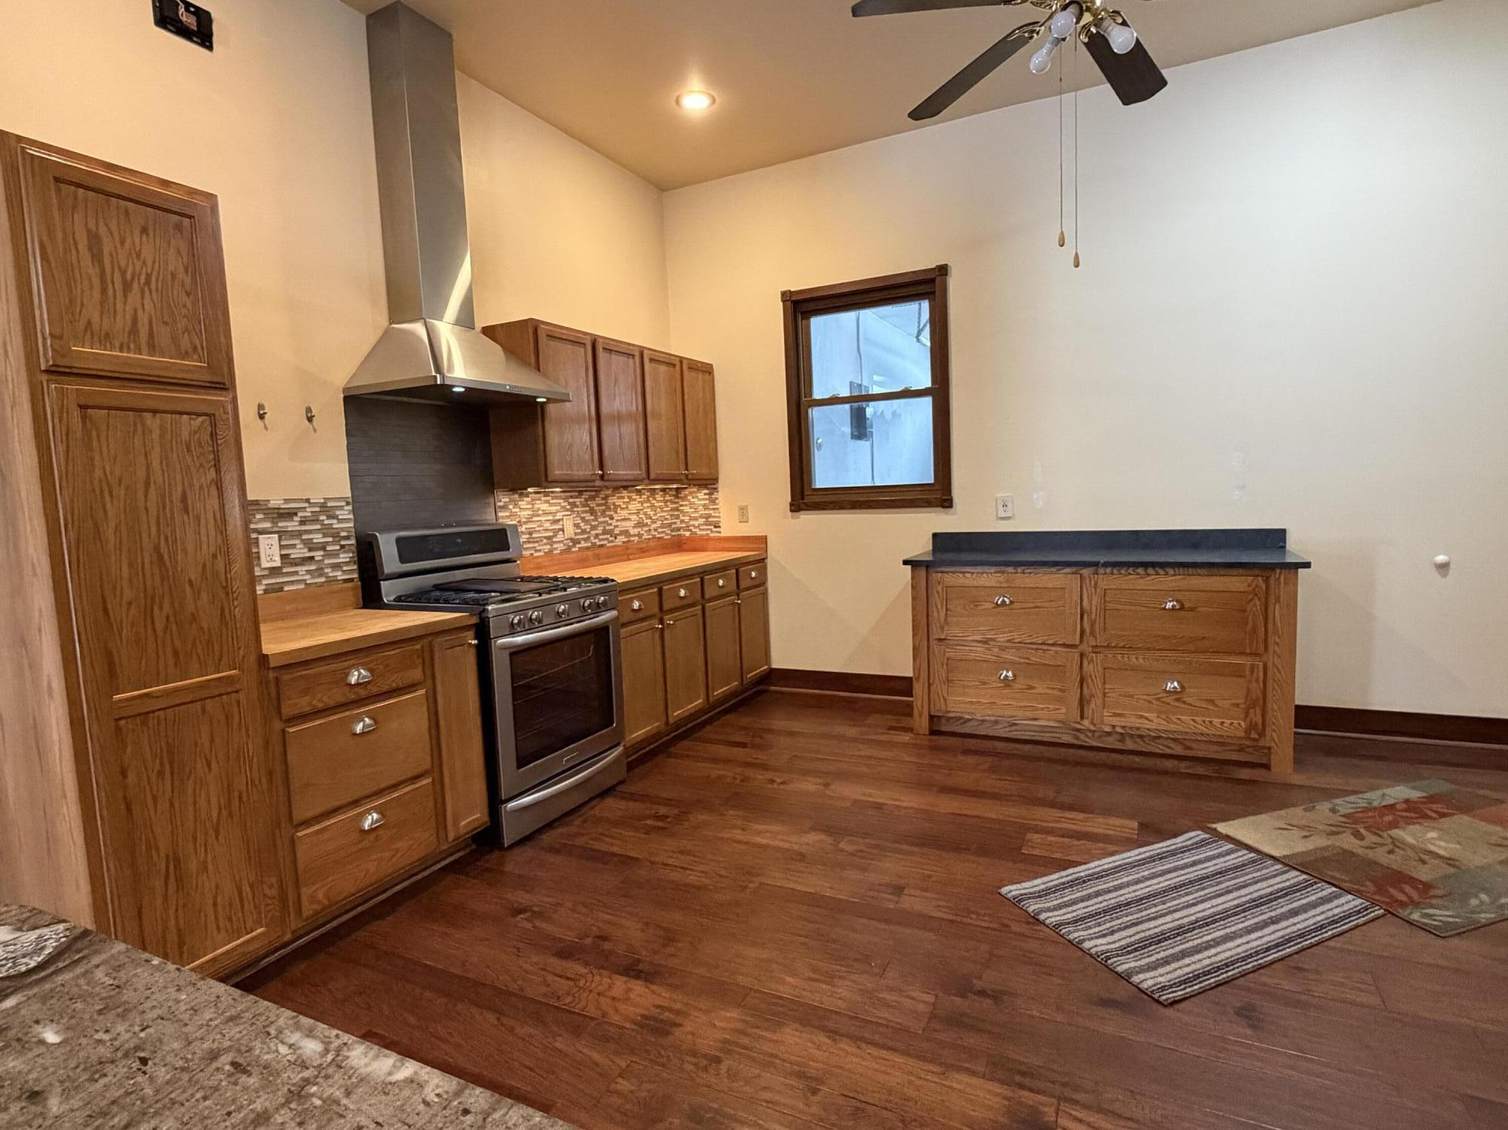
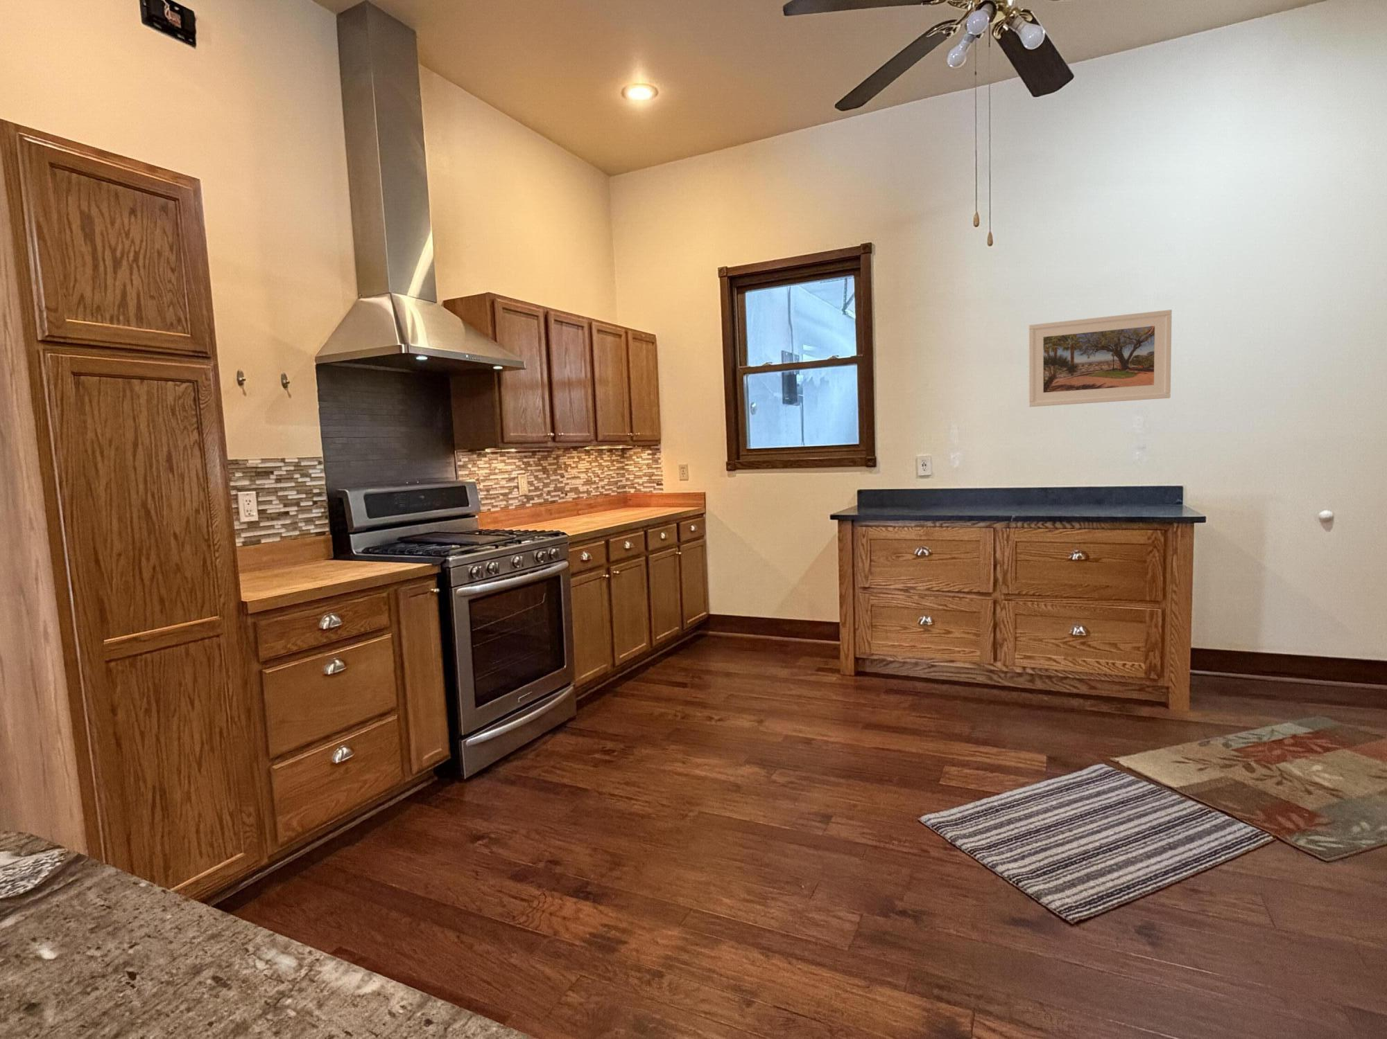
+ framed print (1098, 360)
